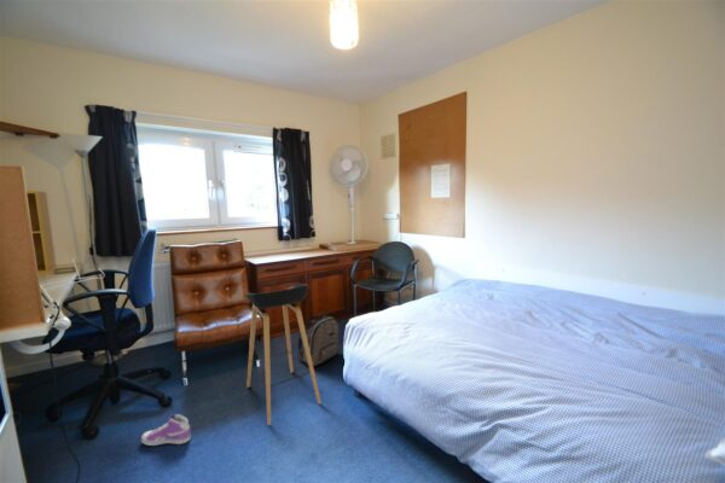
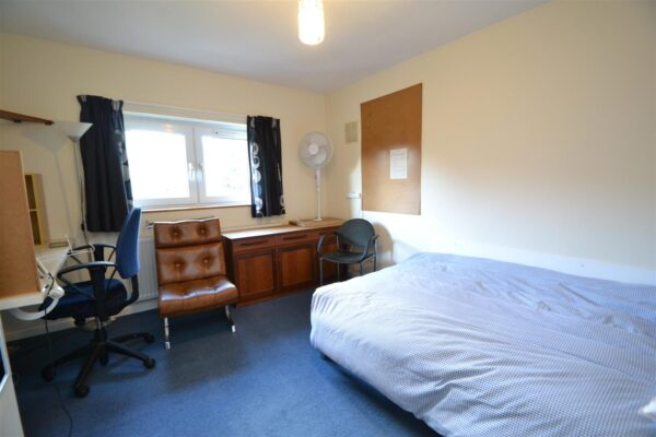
- backpack (319, 336)
- stool (286, 339)
- sneaker (166, 426)
